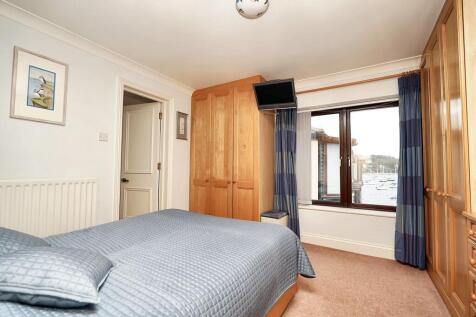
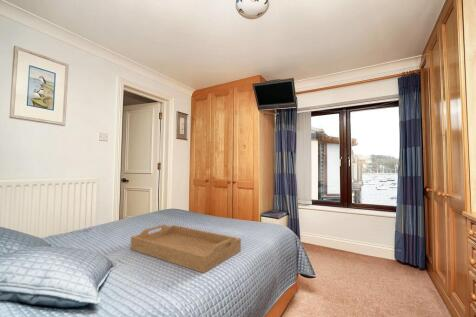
+ serving tray (185, 241)
